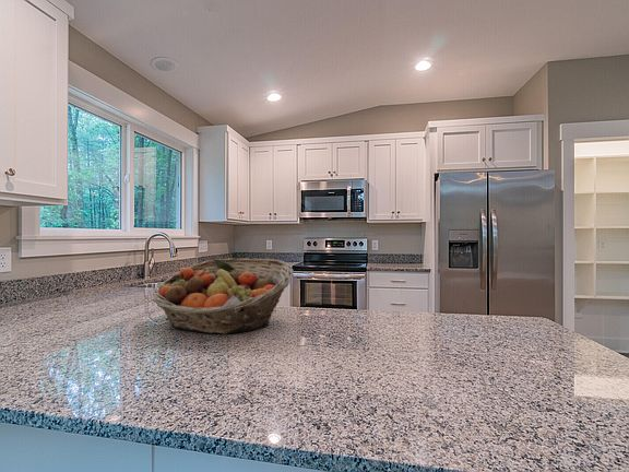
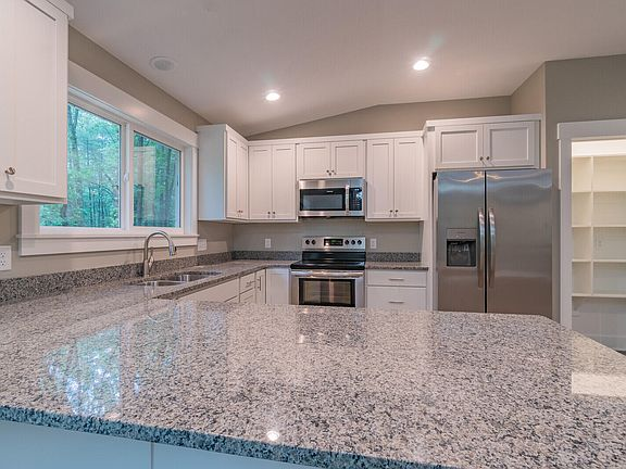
- fruit basket (224, 291)
